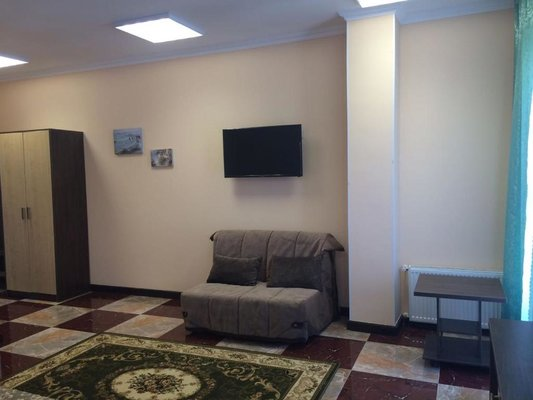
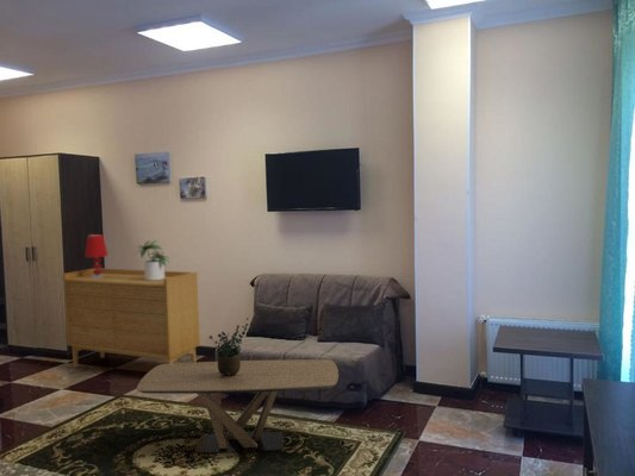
+ potted plant (150, 259)
+ coffee table (244, 409)
+ table lamp (97, 256)
+ sideboard (131, 320)
+ potted plant (231, 346)
